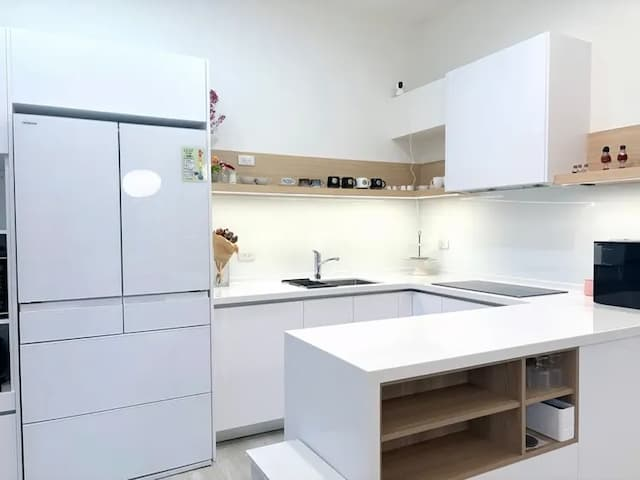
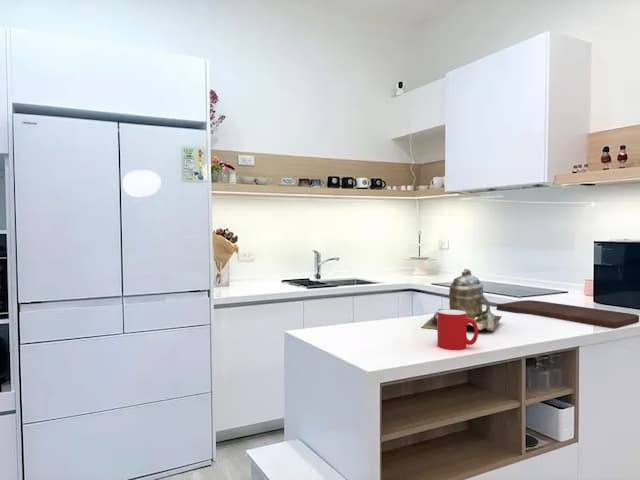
+ cup (457, 330)
+ teapot (462, 296)
+ cutting board (565, 312)
